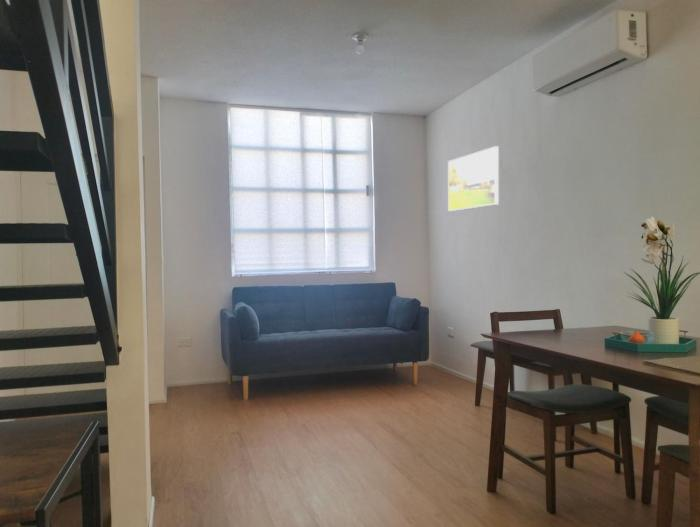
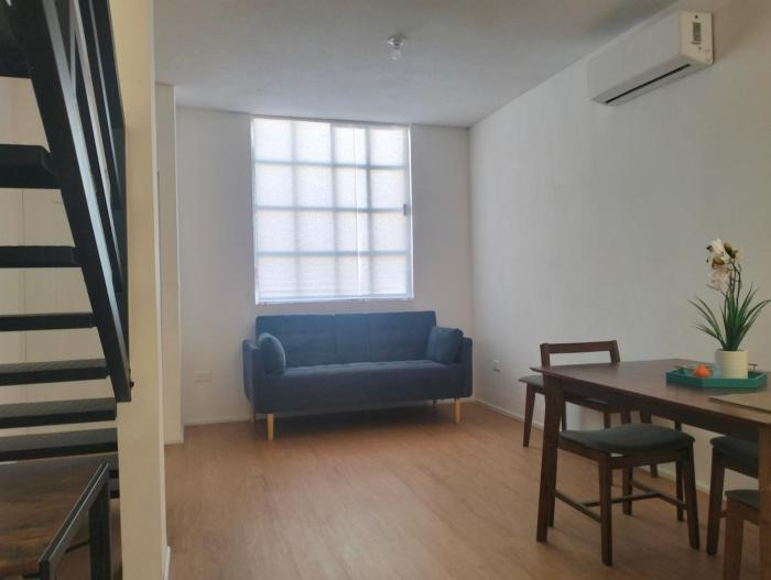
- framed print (471, 181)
